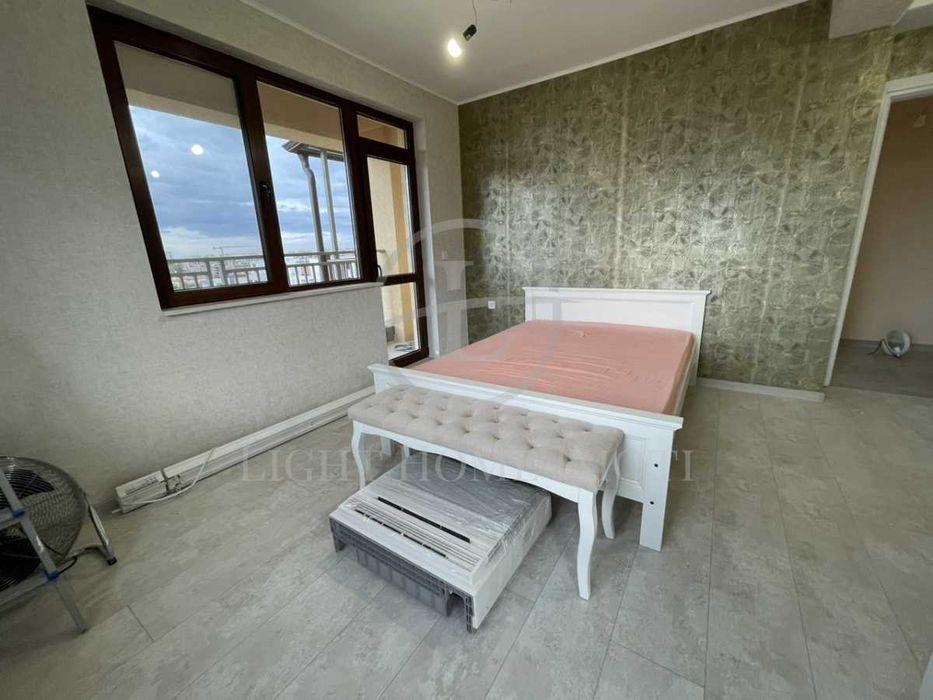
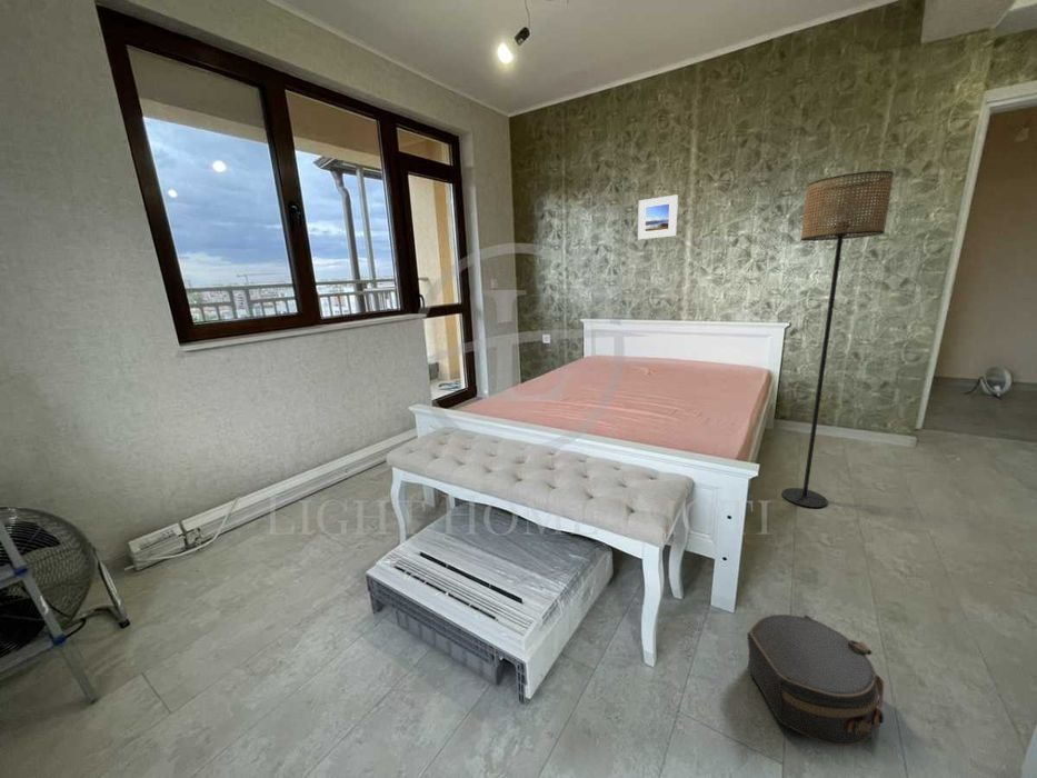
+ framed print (657, 218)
+ floor lamp (824, 353)
+ hat box (820, 671)
